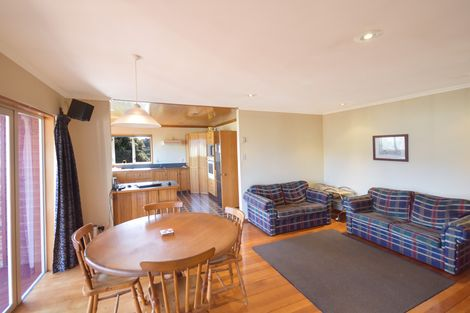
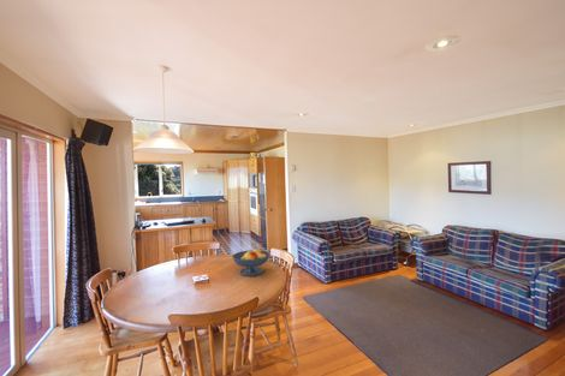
+ fruit bowl (251, 259)
